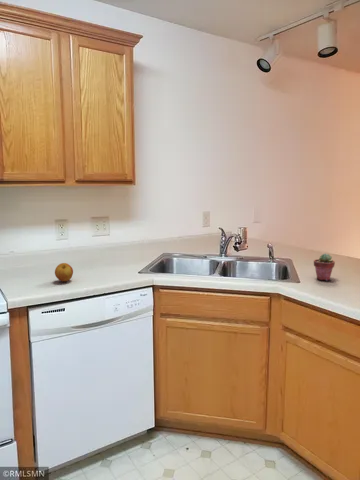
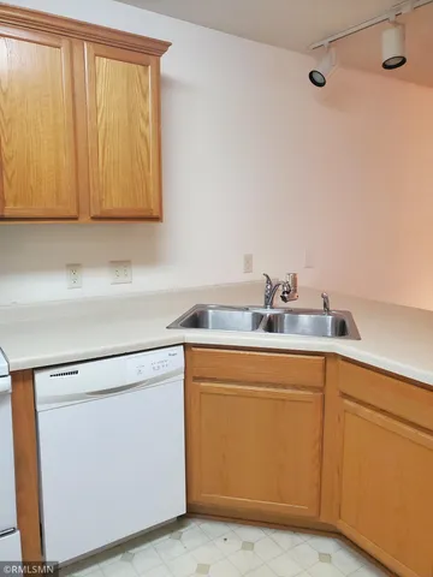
- apple (64, 272)
- potted succulent (324, 266)
